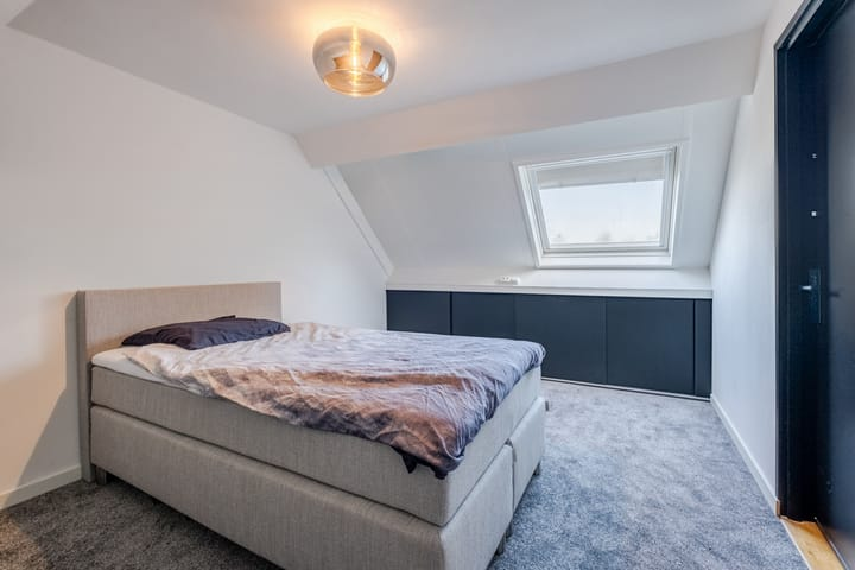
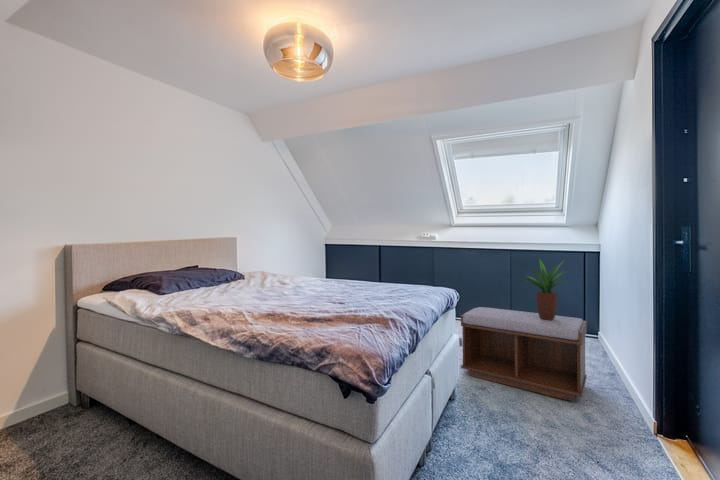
+ potted plant (544, 287)
+ bench (521, 347)
